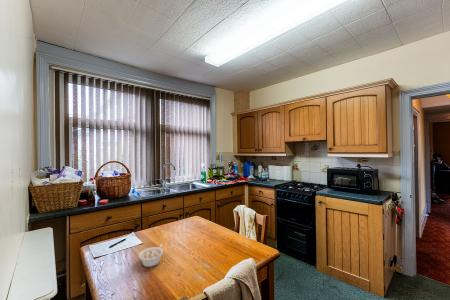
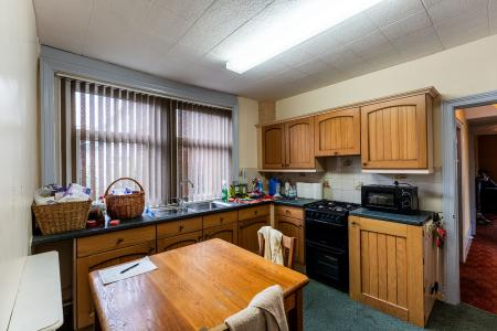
- legume (151, 256)
